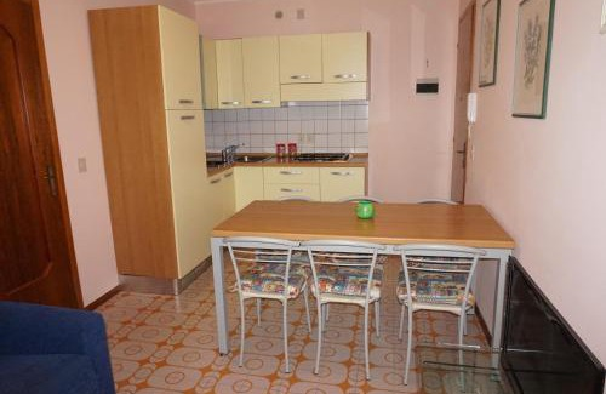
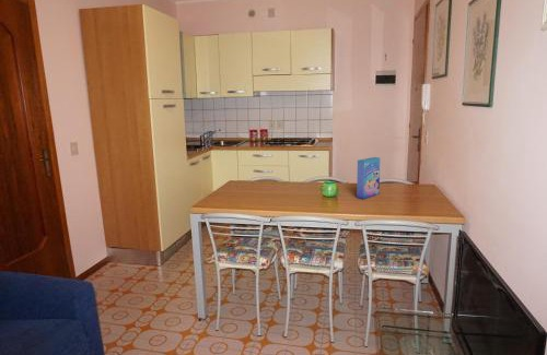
+ cereal box (368, 177)
